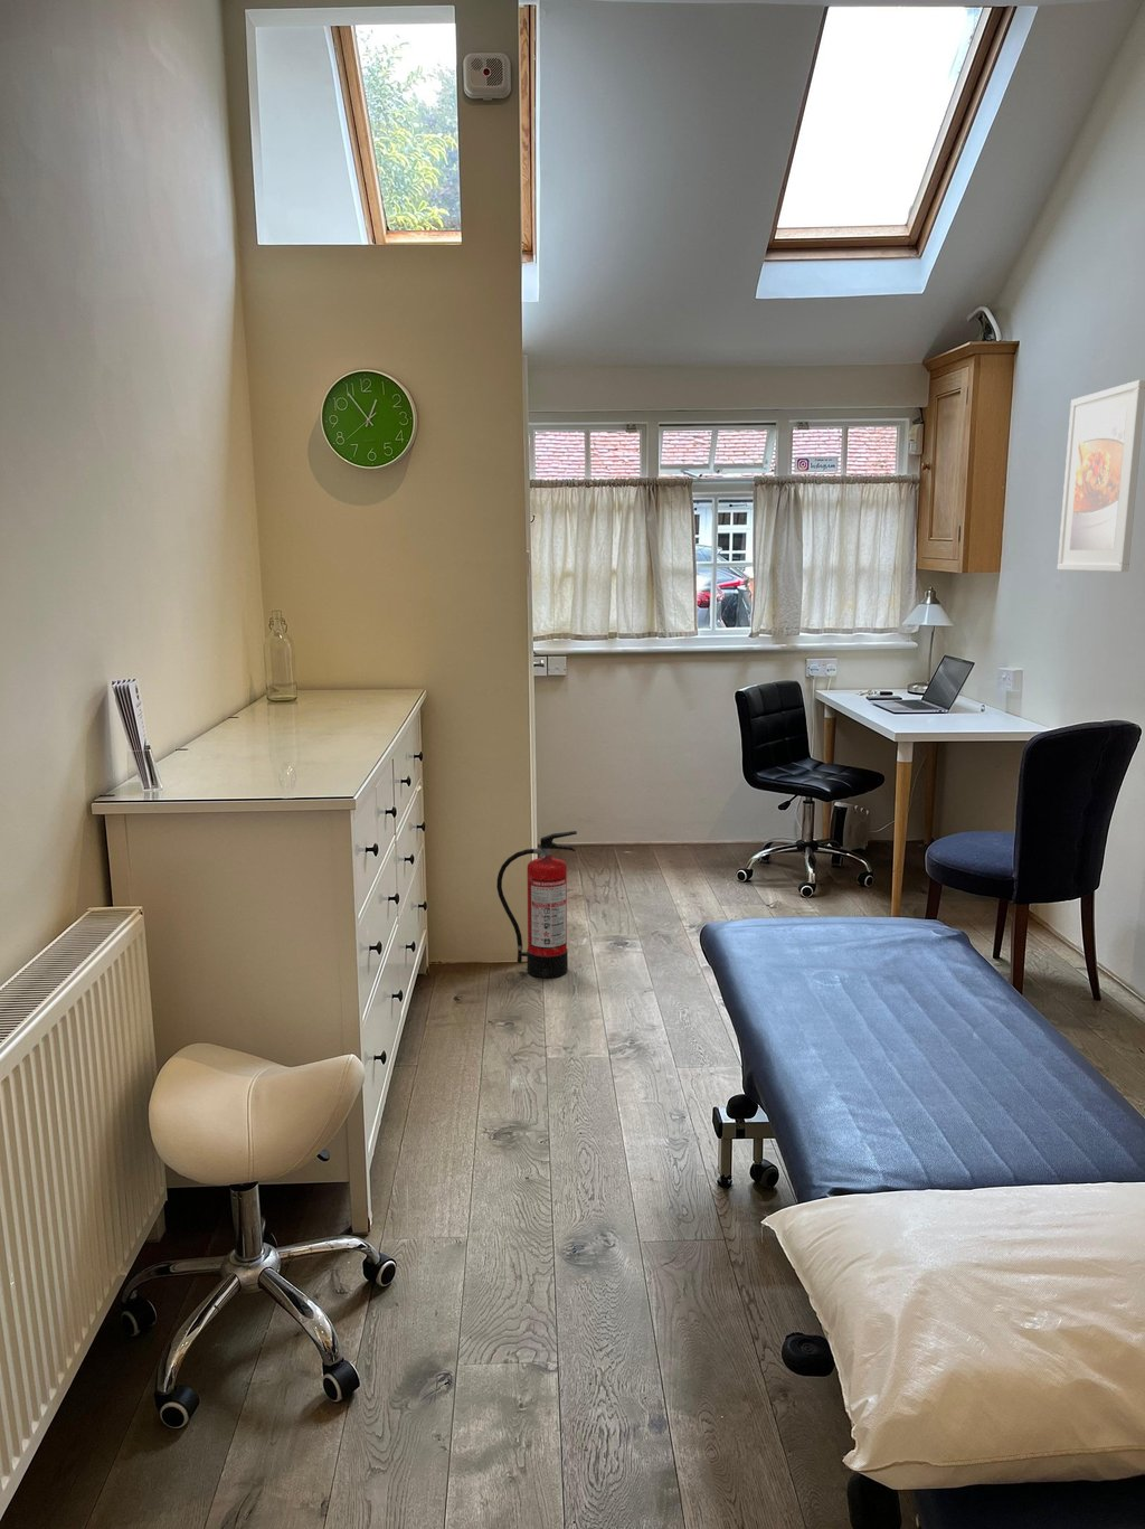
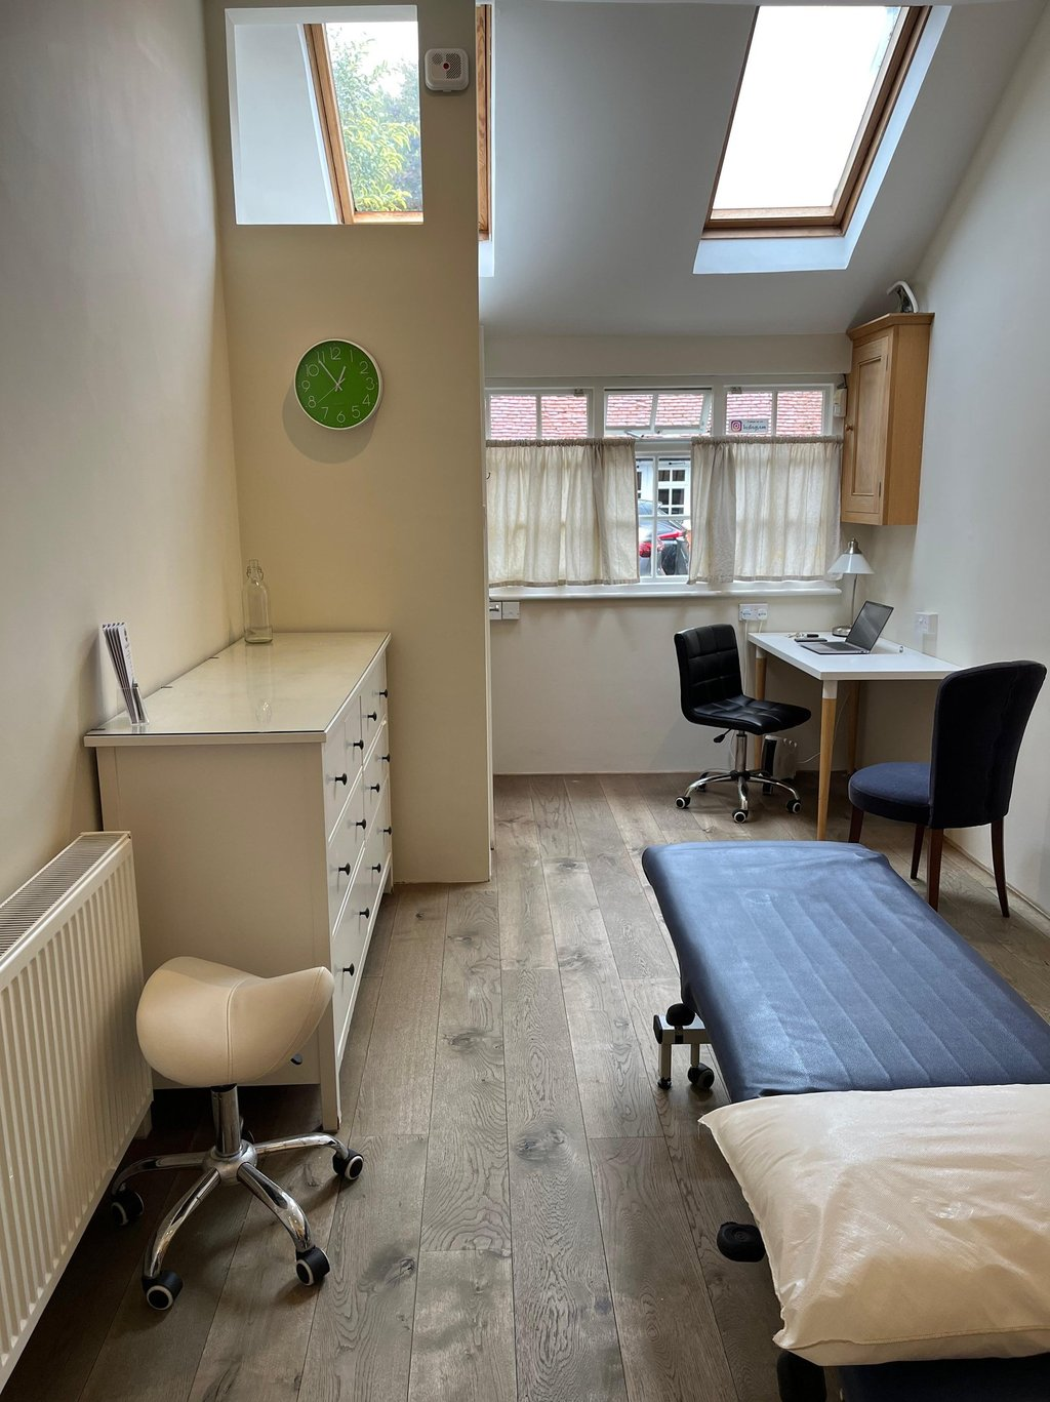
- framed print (1098, 481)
- fire extinguisher (536, 901)
